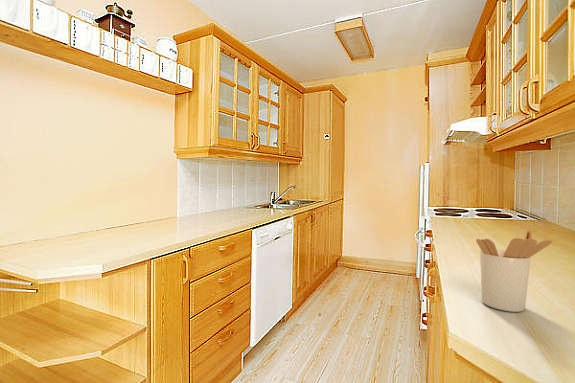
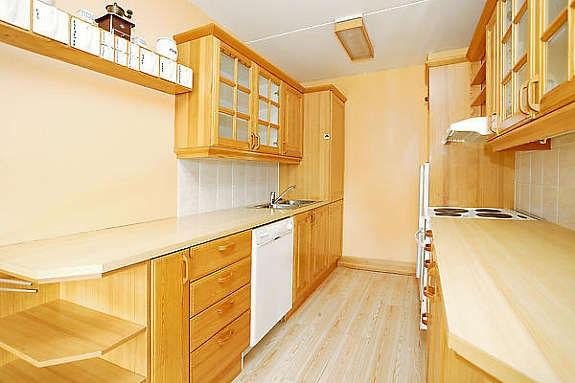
- utensil holder (511, 269)
